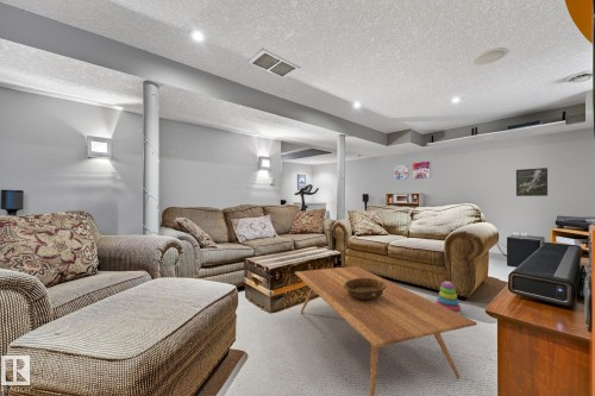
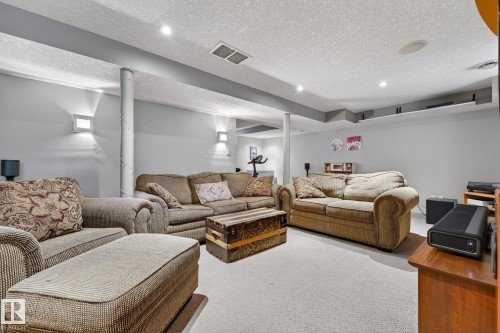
- stacking toy (447, 296)
- decorative bowl (364, 289)
- coffee table (362, 314)
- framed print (531, 182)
